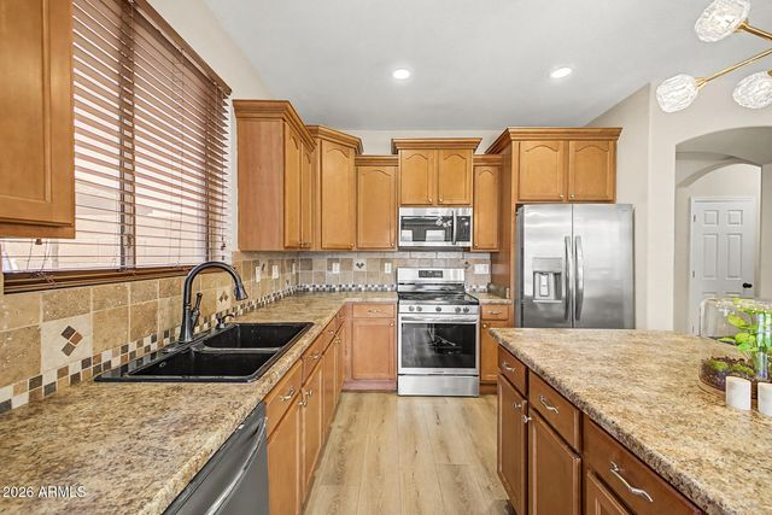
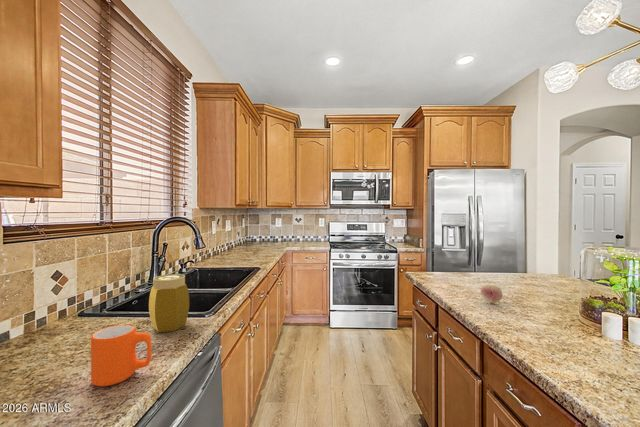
+ fruit (491, 294)
+ jar (169, 302)
+ mug (121, 352)
